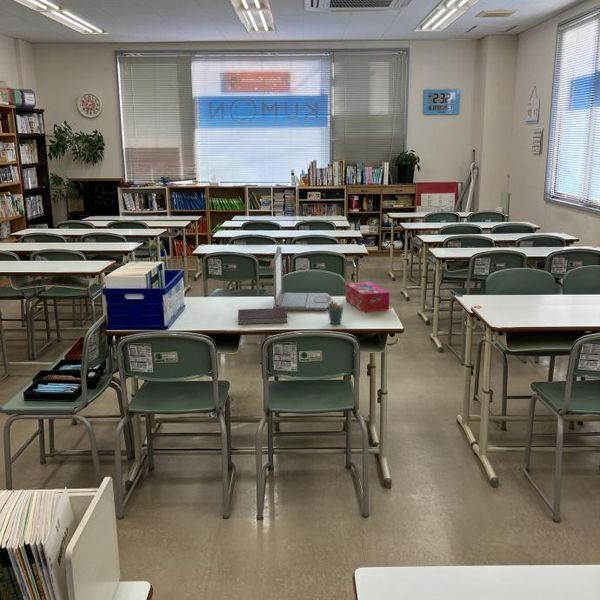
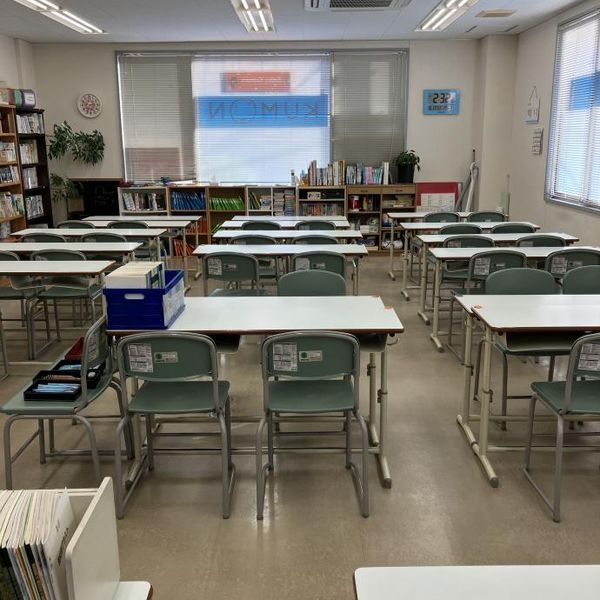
- pen holder (335, 310)
- notebook (262, 316)
- laptop (304, 293)
- tissue box (366, 296)
